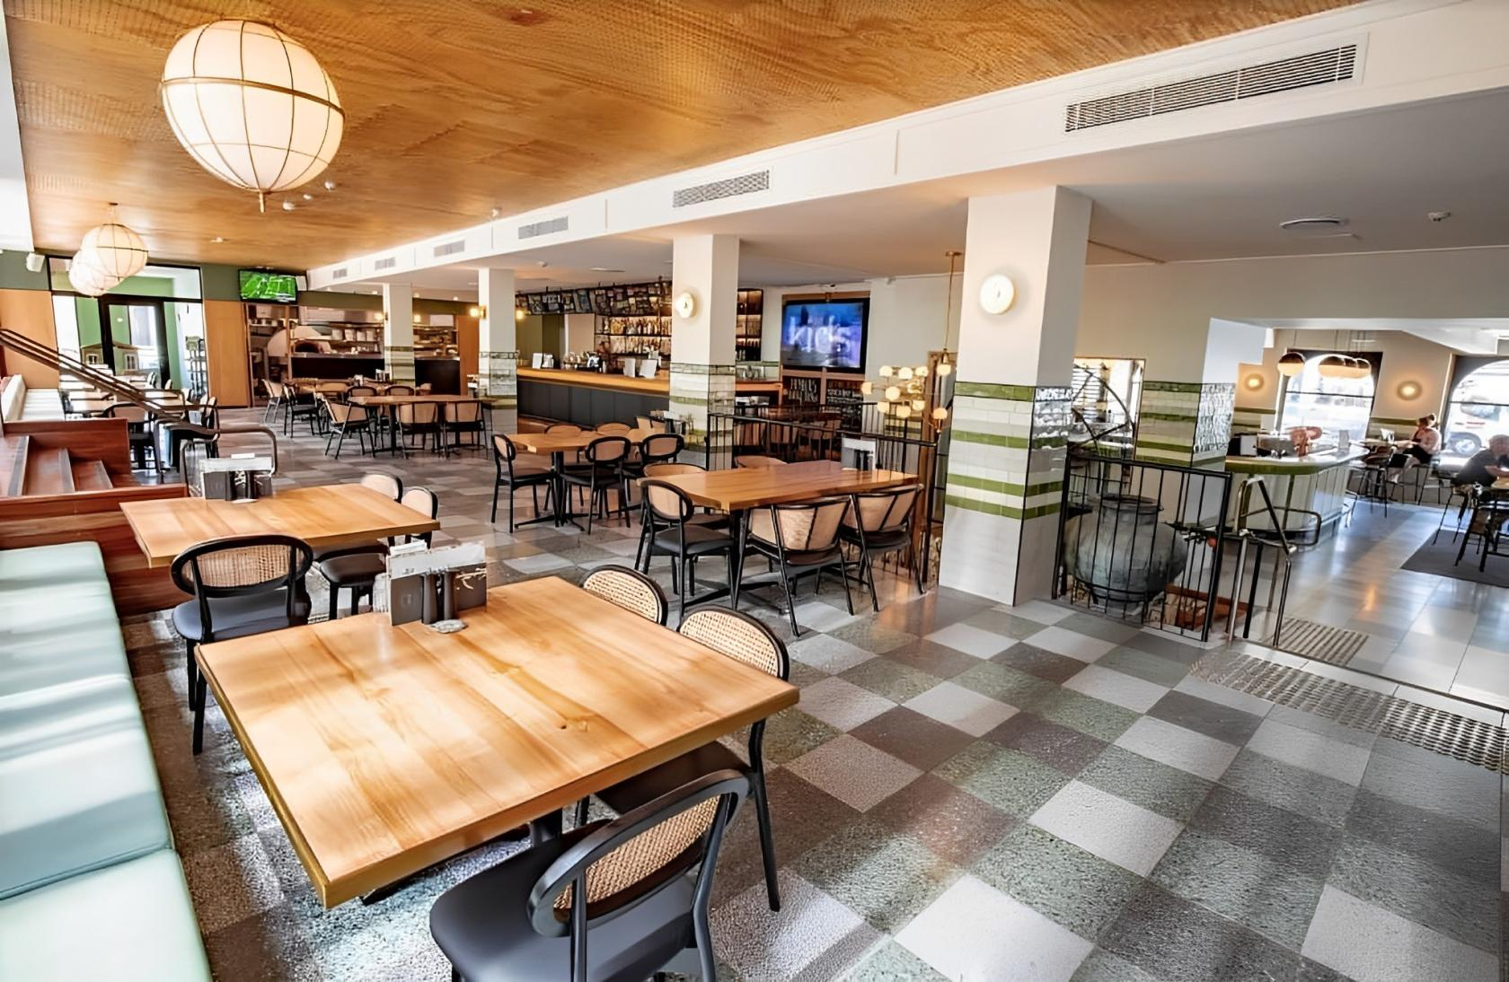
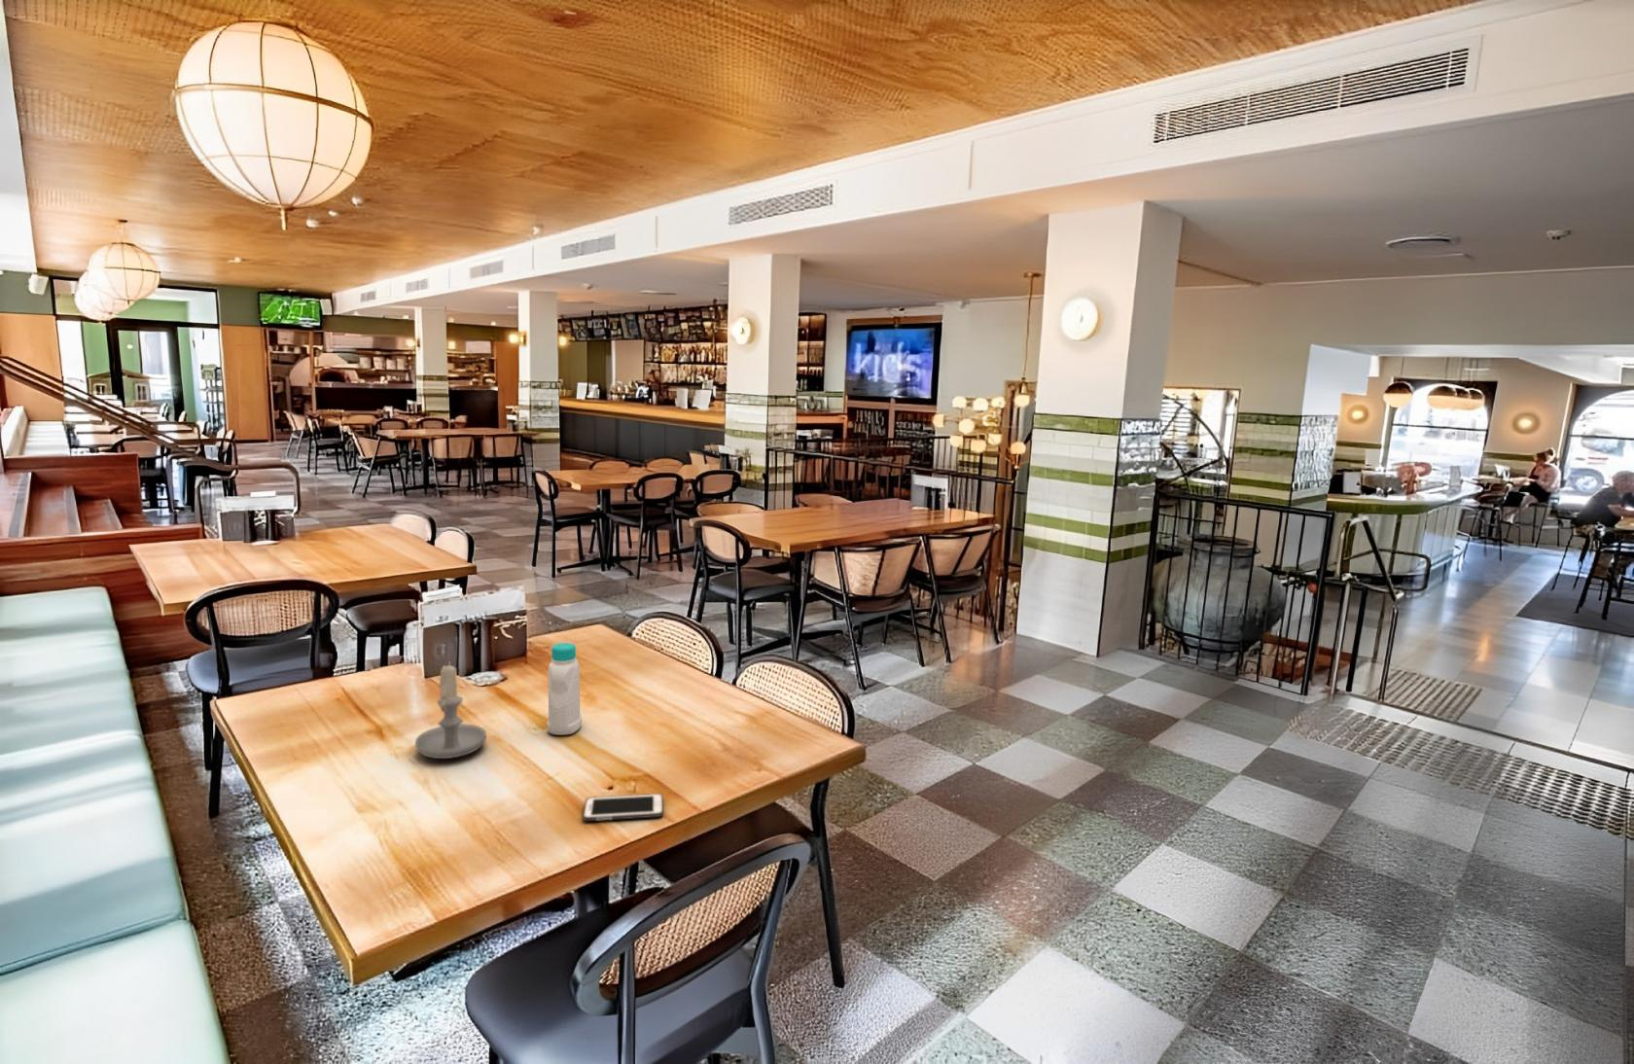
+ bottle (565, 686)
+ cell phone (623, 808)
+ candle (449, 707)
